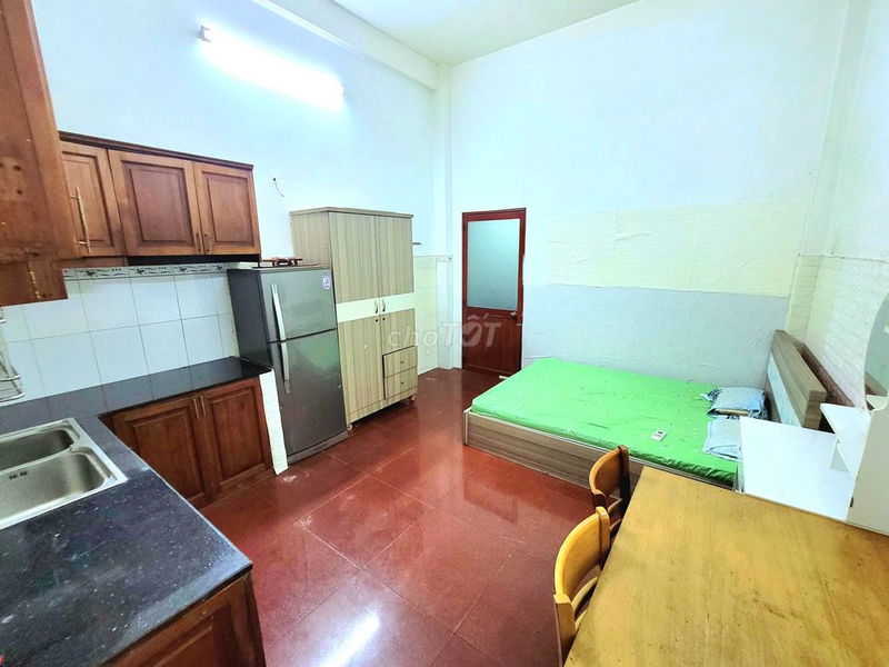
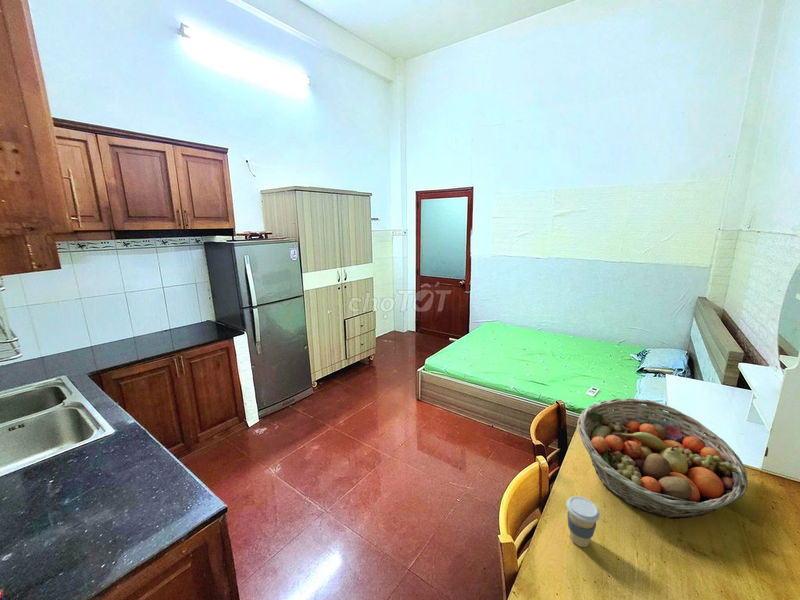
+ coffee cup (581, 522)
+ fruit basket (653, 454)
